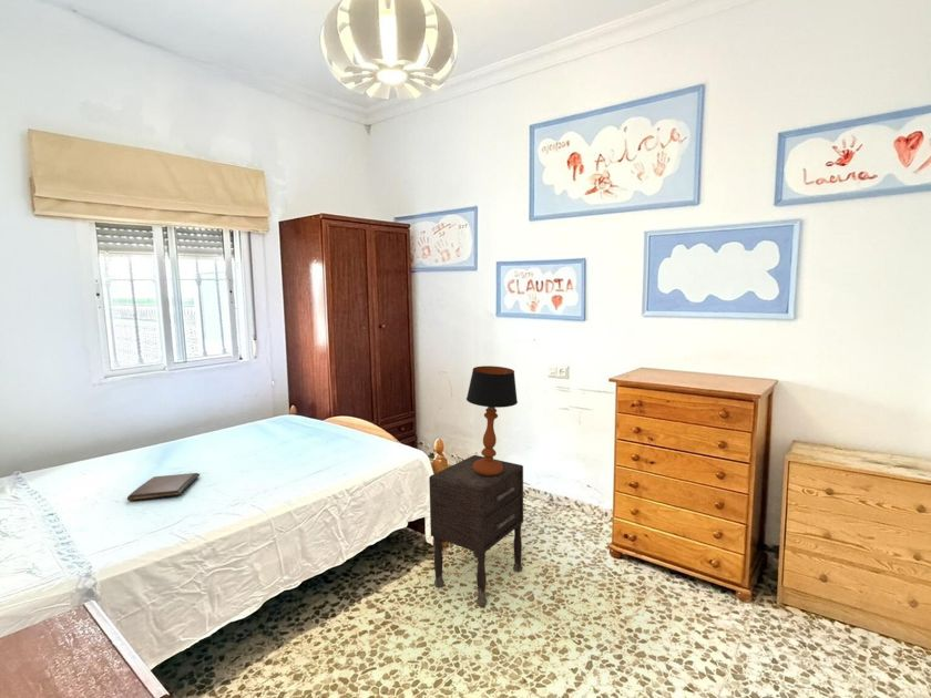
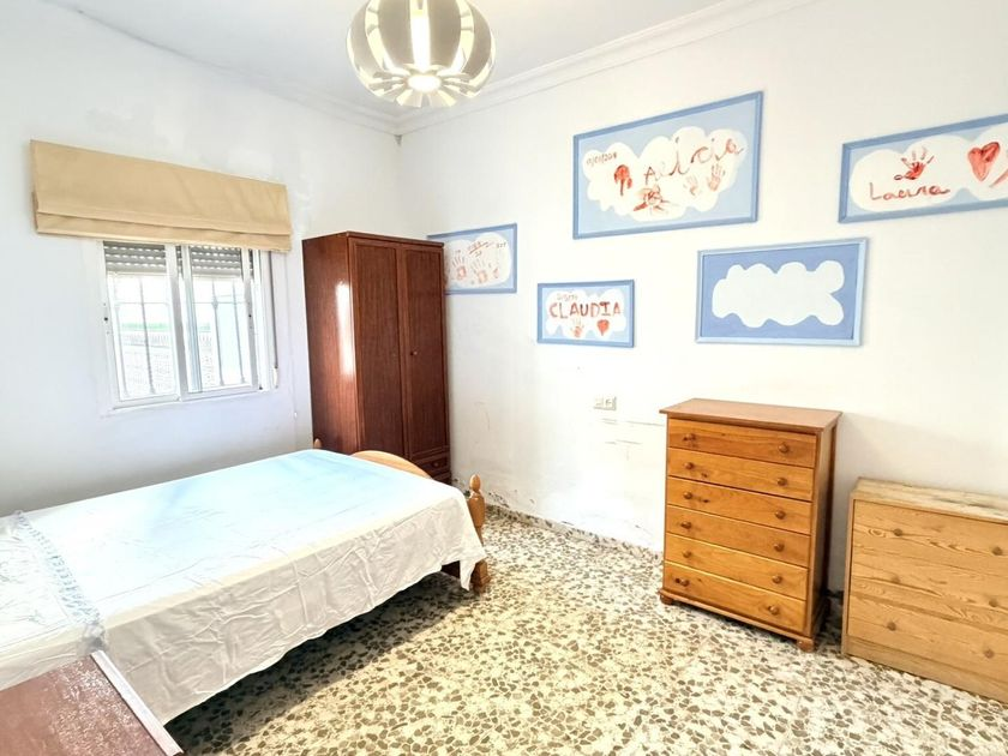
- nightstand (479, 524)
- table lamp (488, 421)
- book (165, 485)
